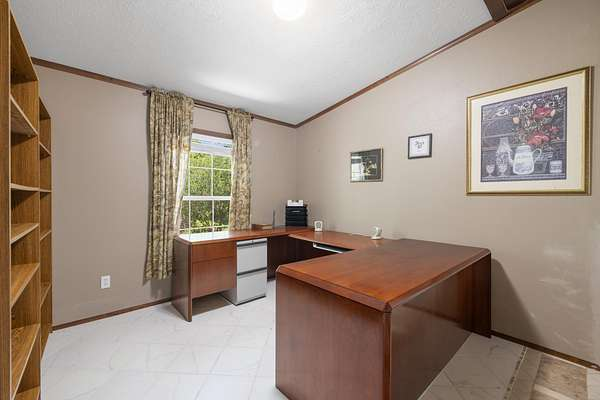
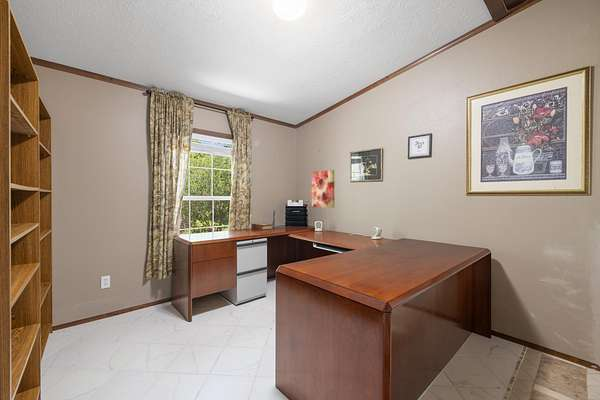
+ wall art (322, 189)
